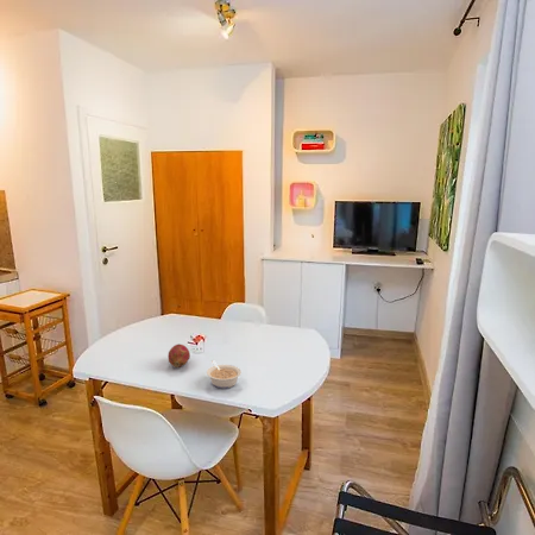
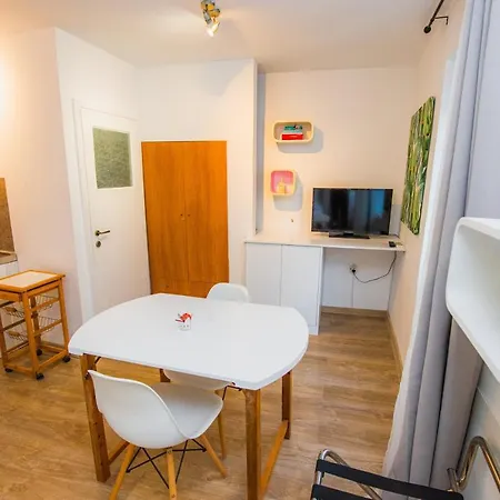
- legume (222, 376)
- fruit (180, 354)
